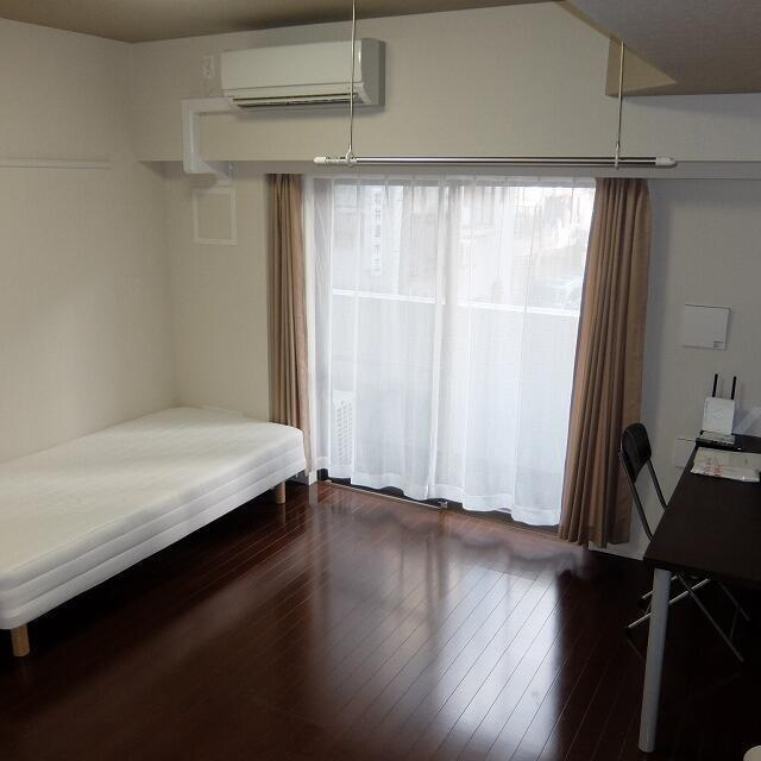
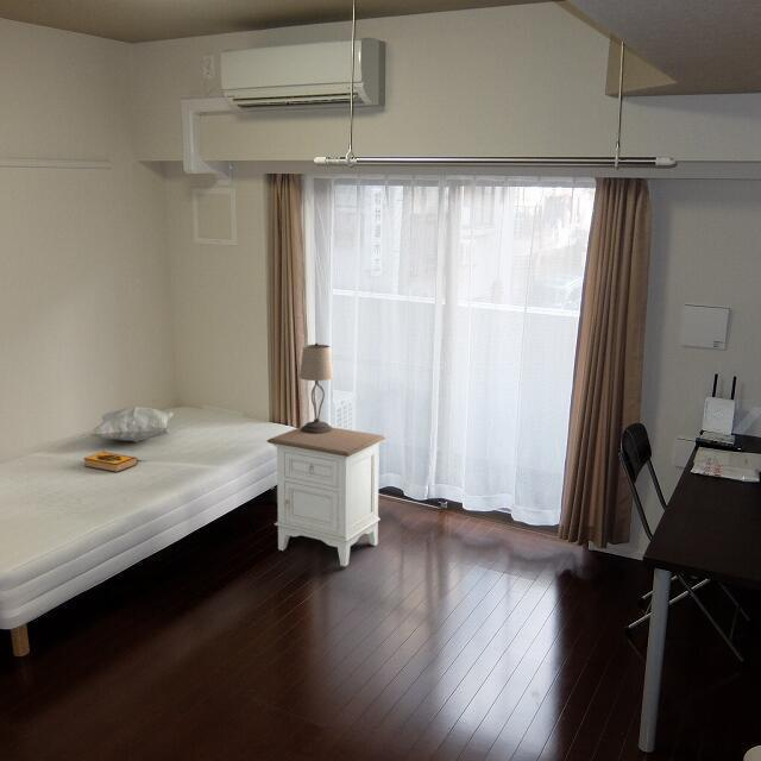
+ nightstand (326, 492)
+ hardback book (111, 461)
+ decorative pillow (133, 423)
+ table lamp (315, 386)
